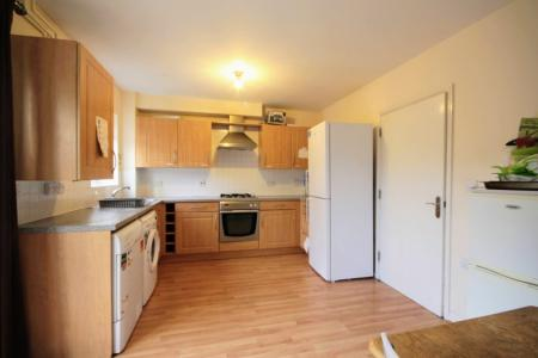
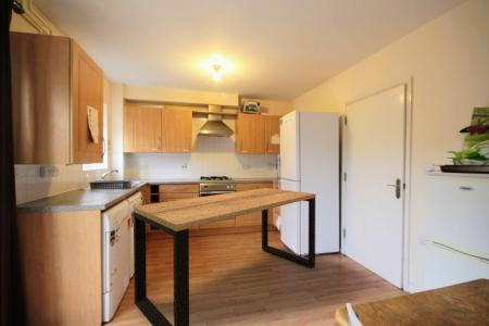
+ dining table (262, 240)
